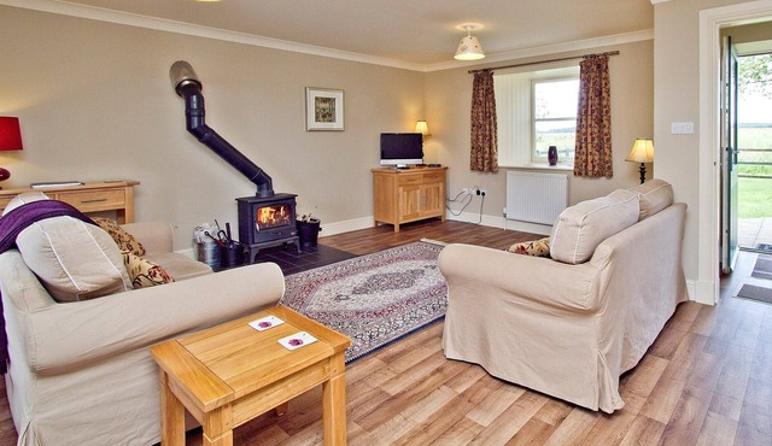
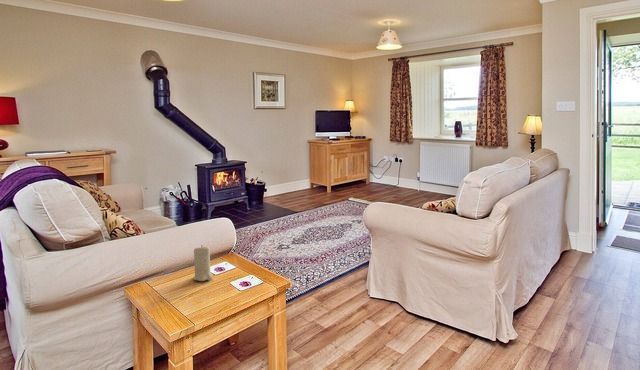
+ candle (202, 261)
